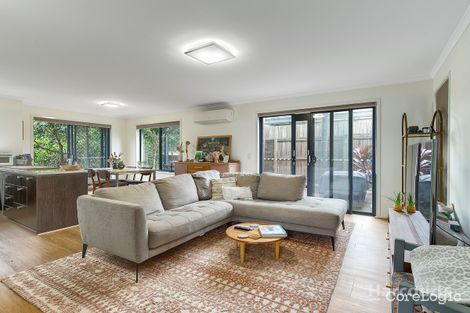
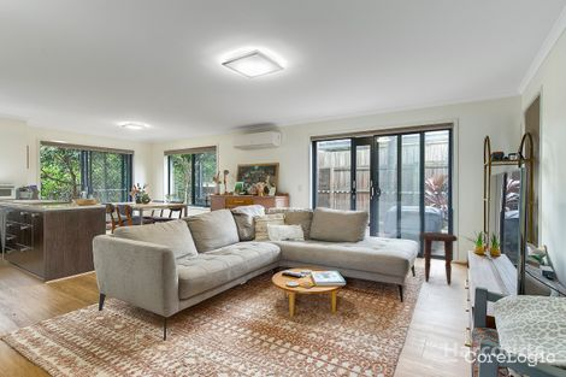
+ side table (444, 258)
